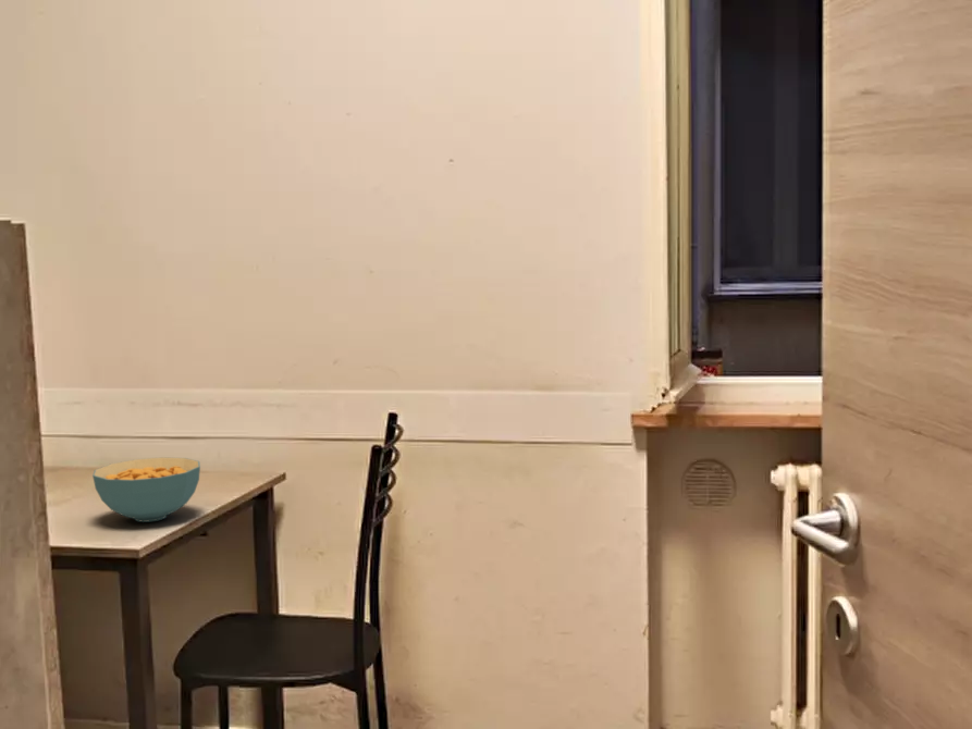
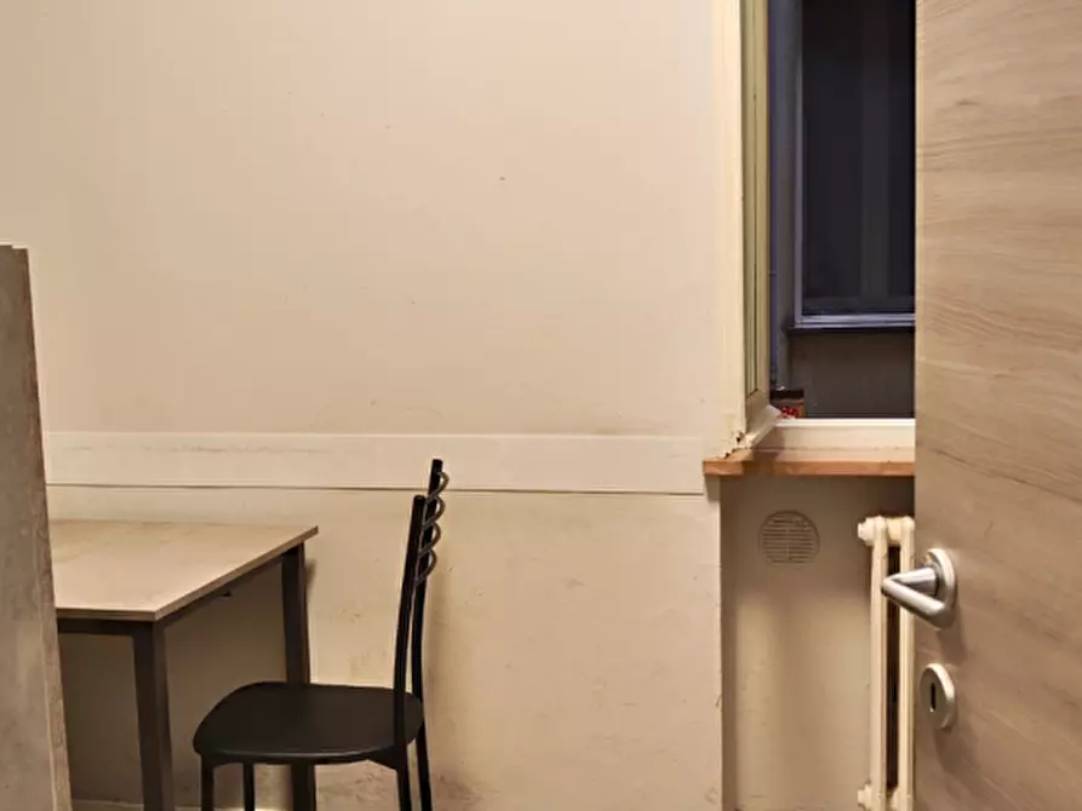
- cereal bowl (148, 493)
